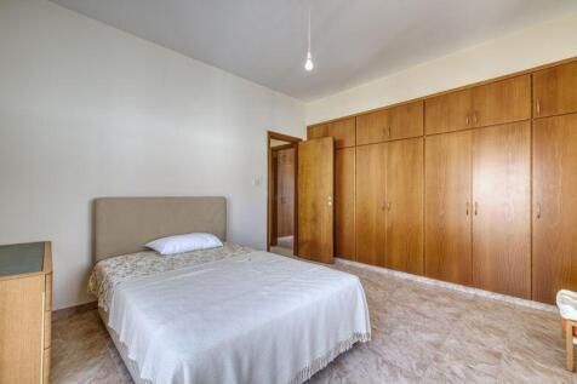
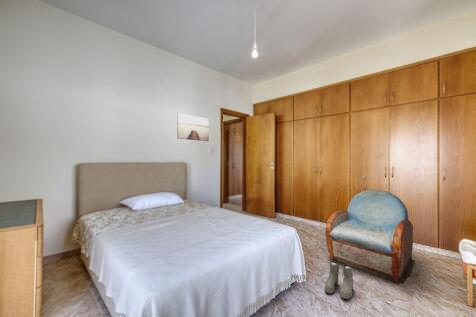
+ wall art (193, 128)
+ armchair (369, 226)
+ boots (337, 278)
